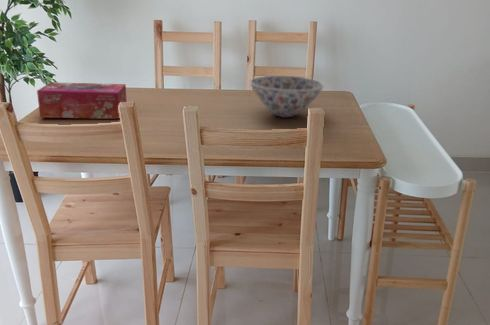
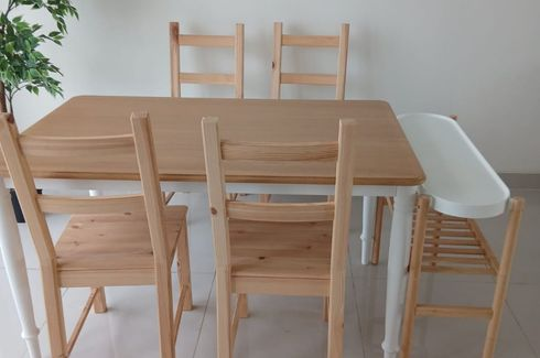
- bowl (285, 99)
- tissue box (84, 100)
